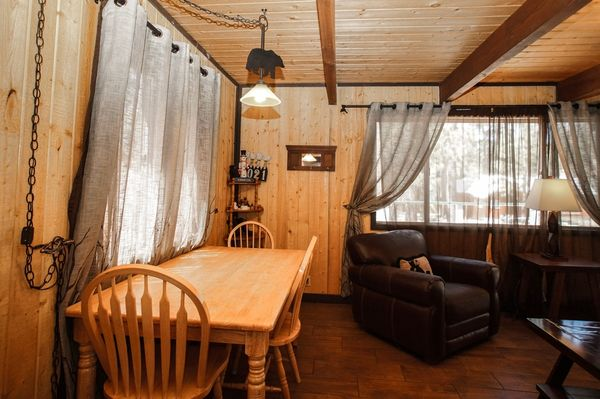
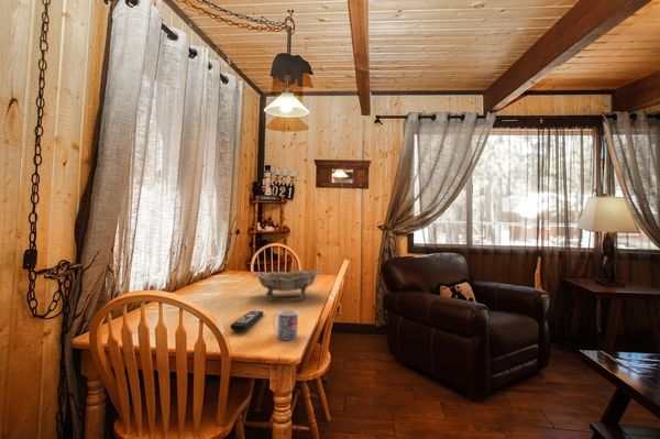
+ mug (283, 323)
+ remote control (248, 319)
+ decorative bowl (286, 284)
